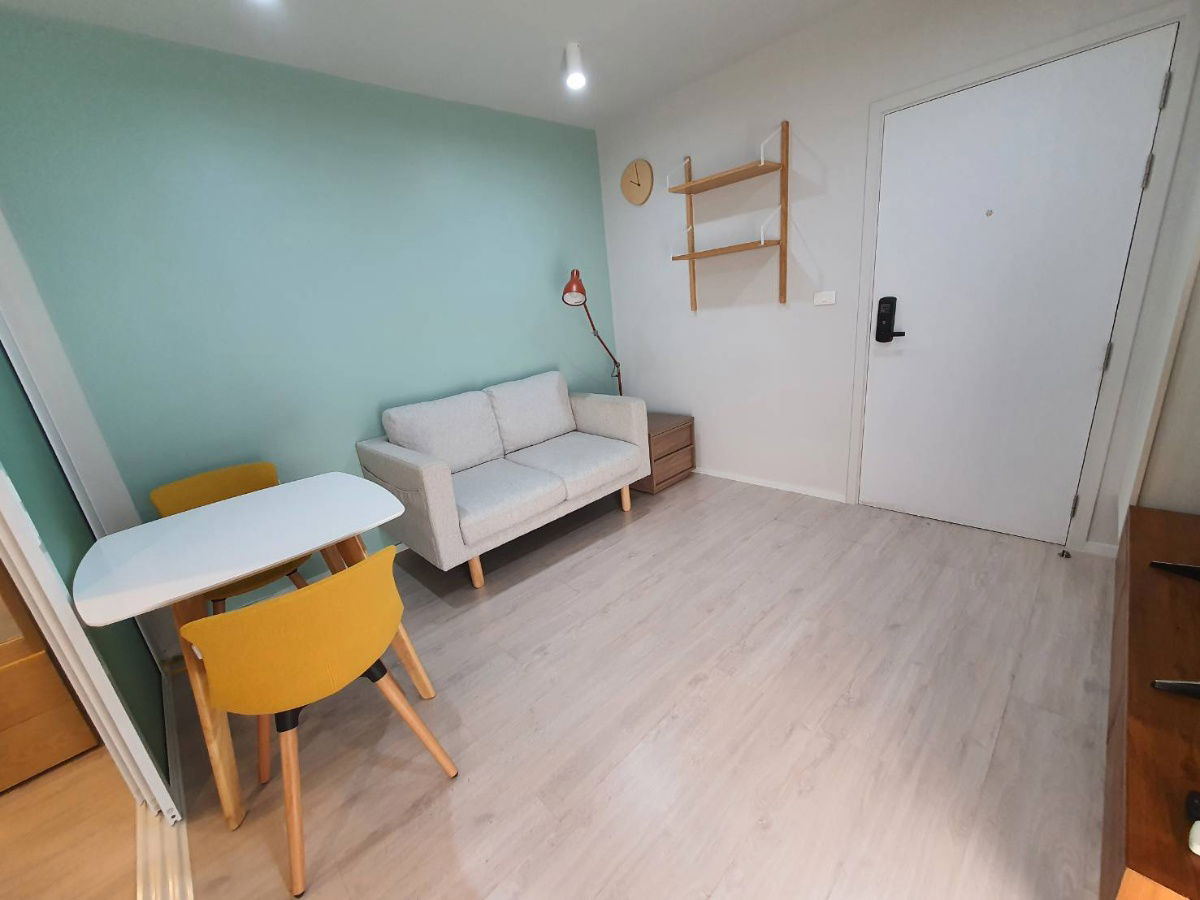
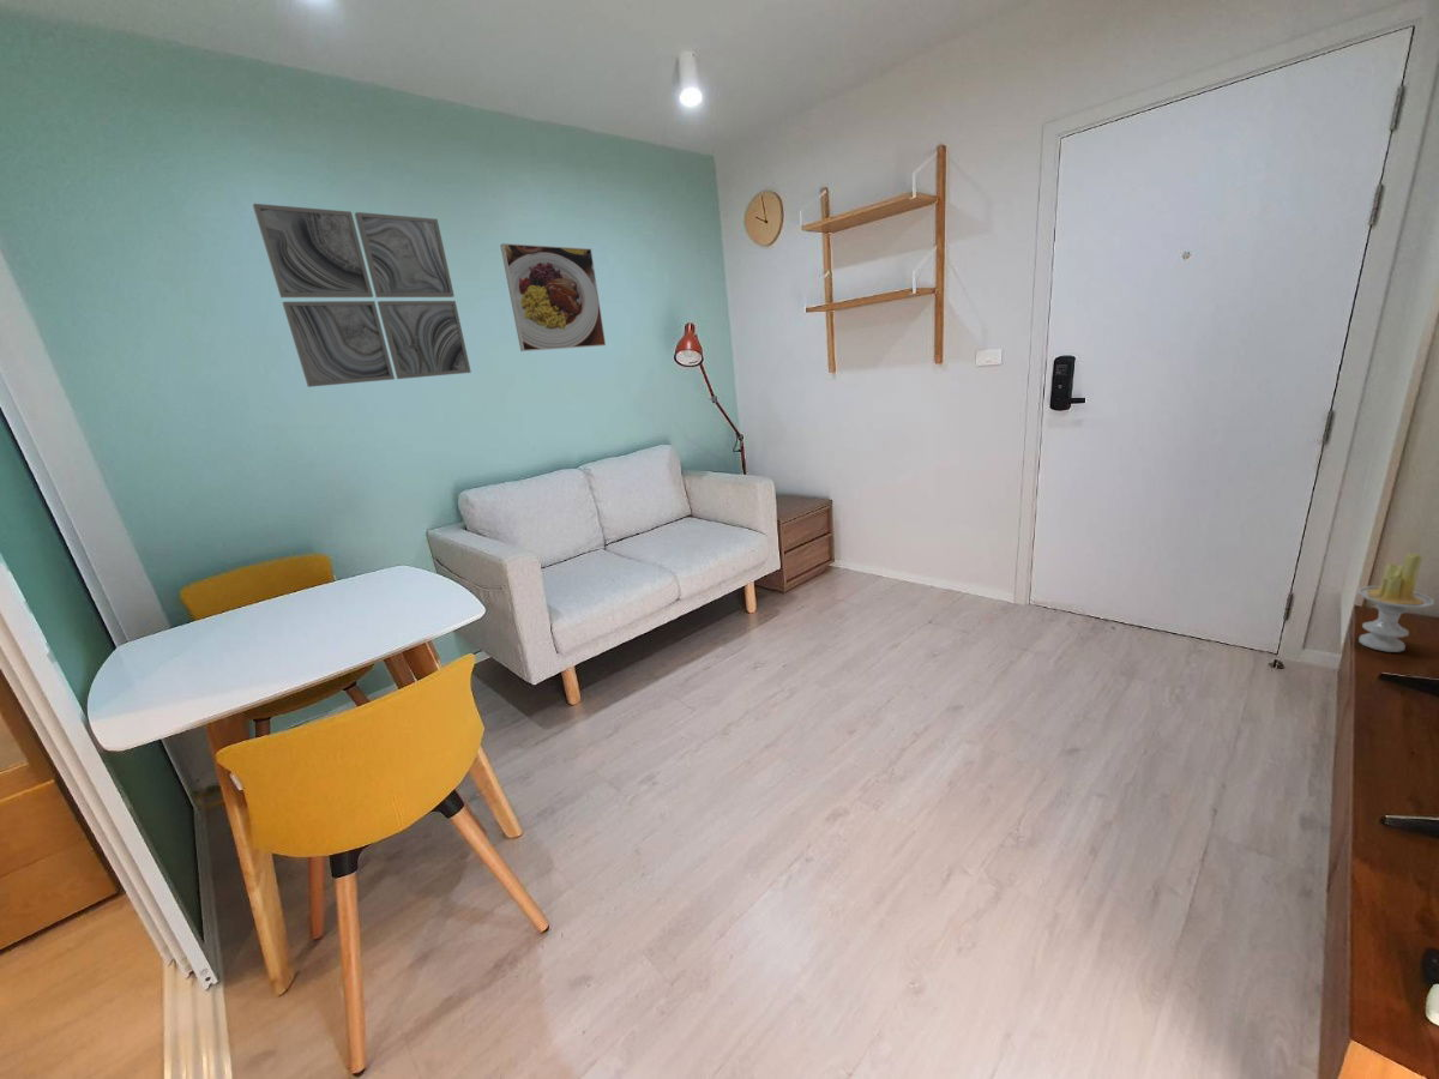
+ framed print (556, 299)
+ wall art (373, 301)
+ candle (1392, 598)
